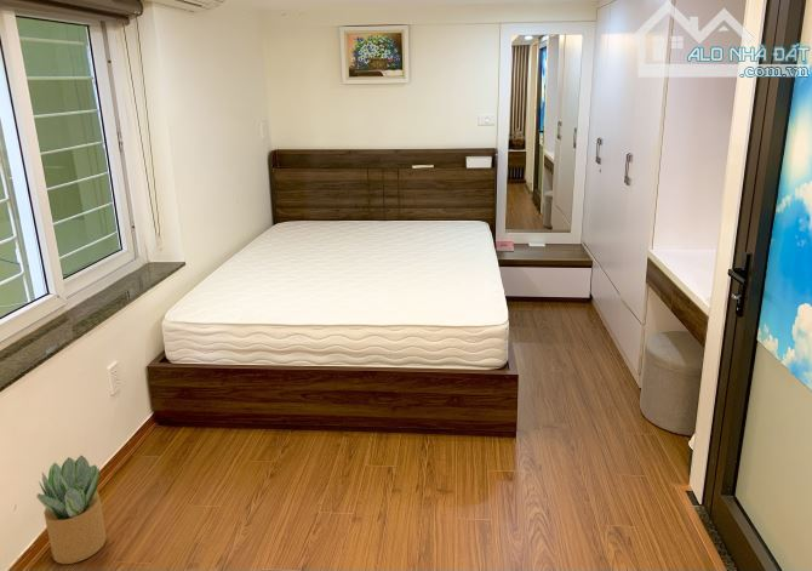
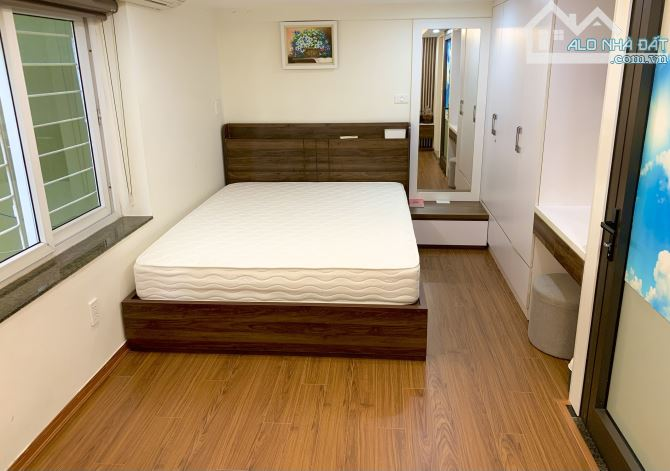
- potted plant (69, 510)
